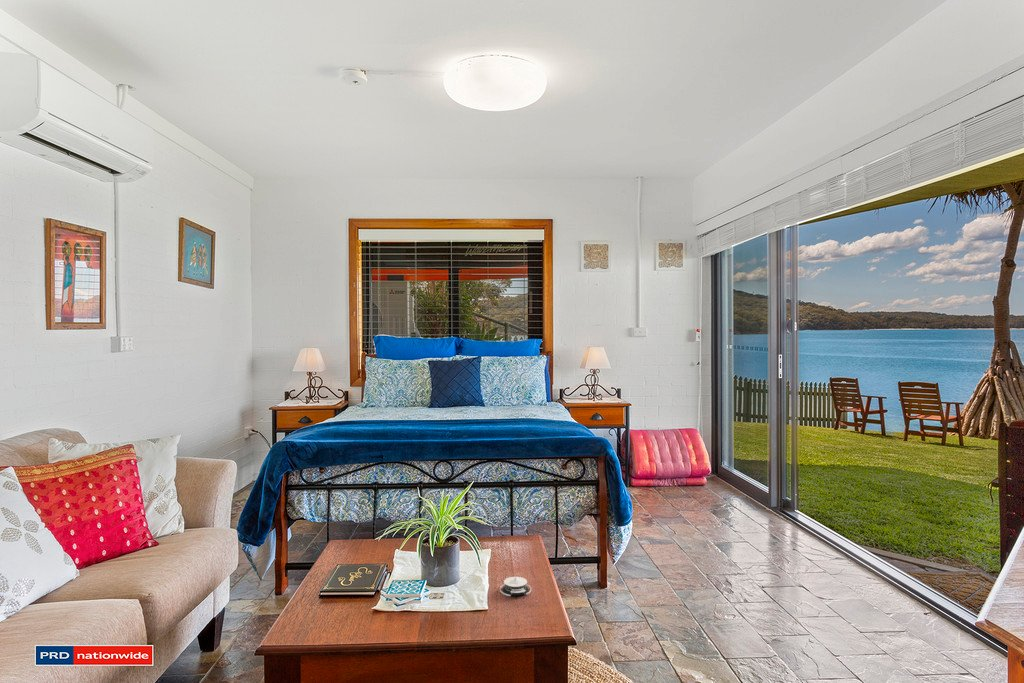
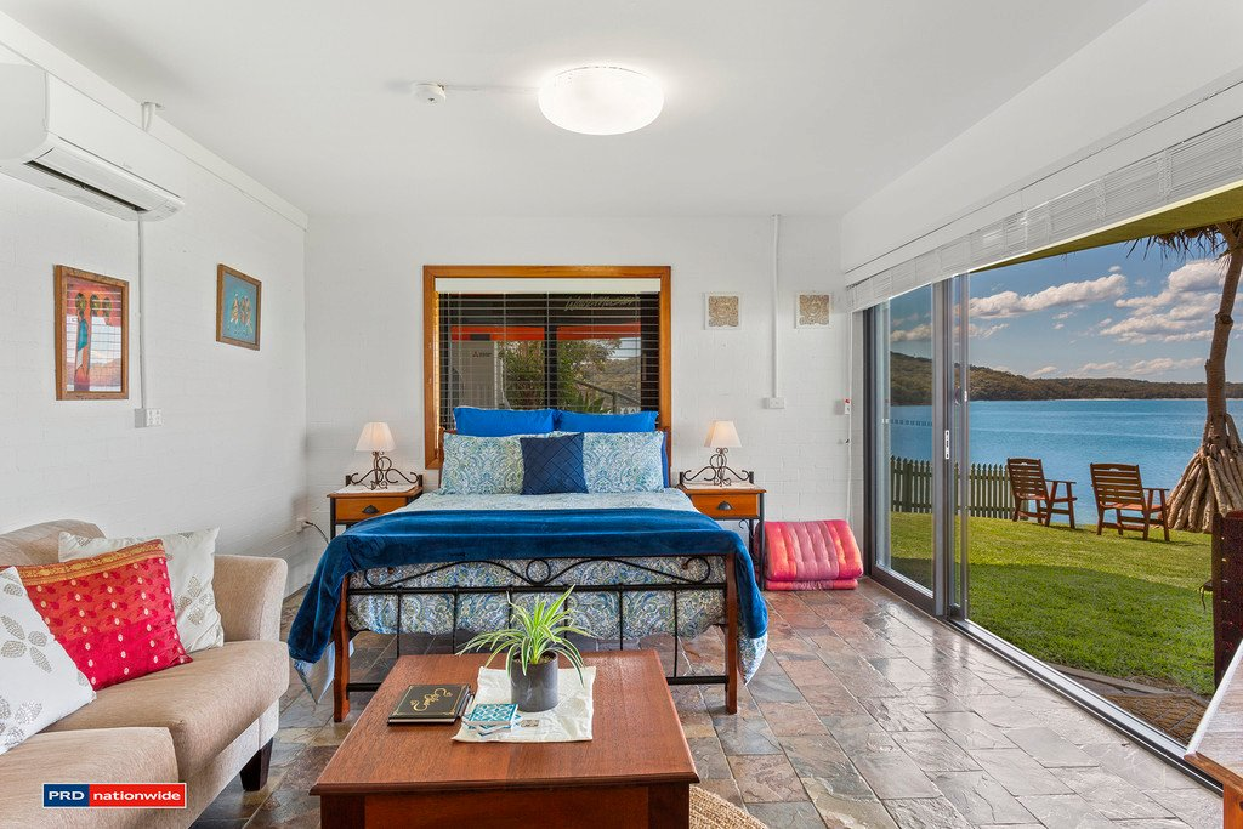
- architectural model (515, 582)
